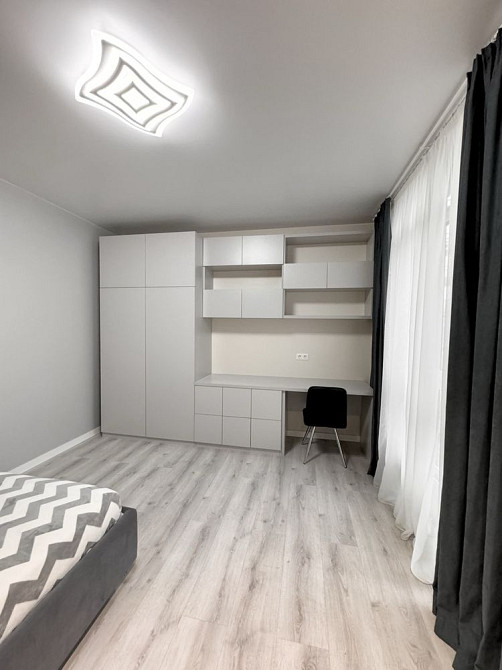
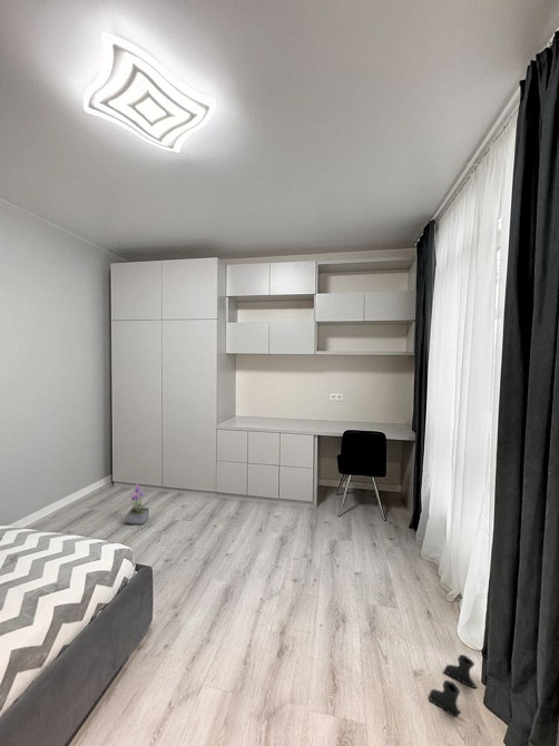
+ potted plant (137, 502)
+ boots (454, 677)
